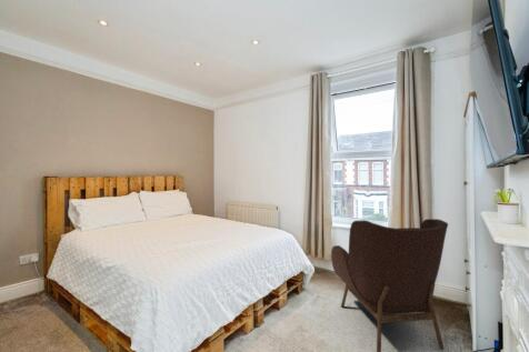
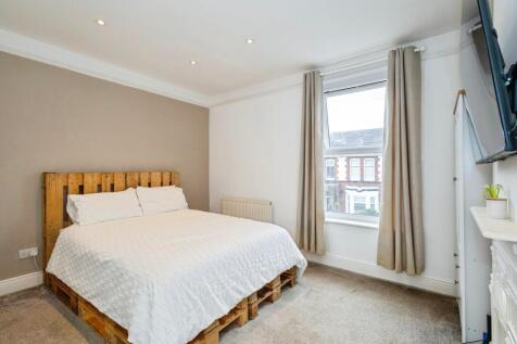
- armchair (385, 270)
